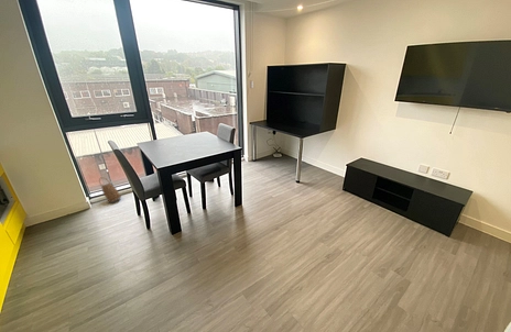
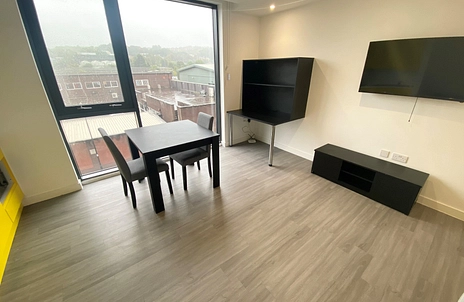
- basket (110, 189)
